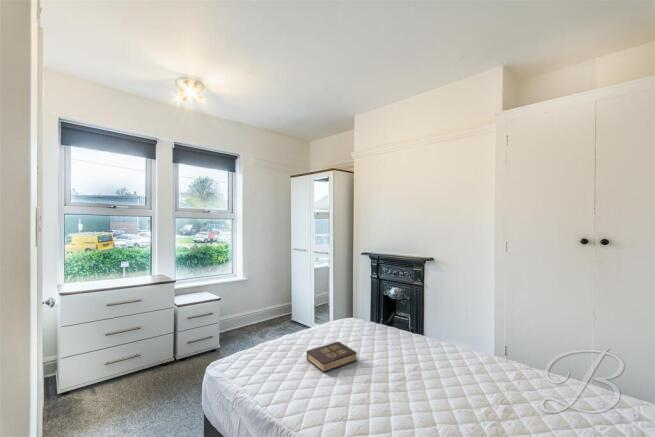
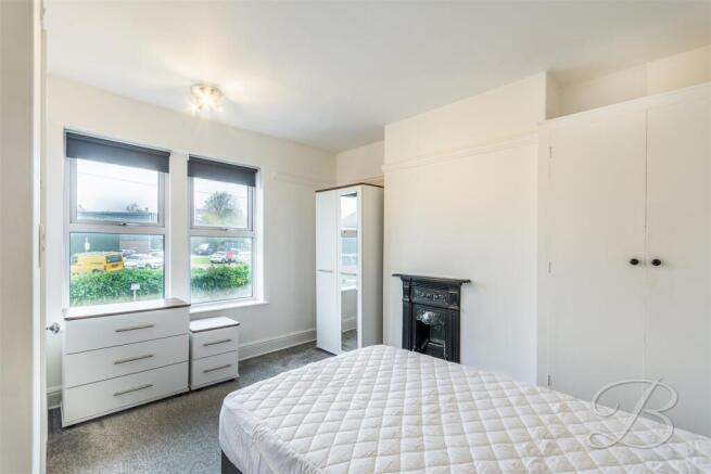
- hardback book (331, 355)
